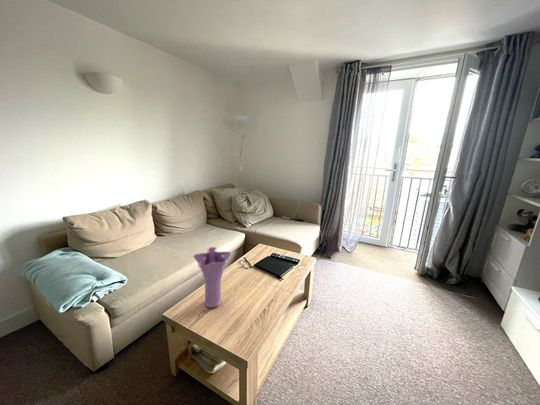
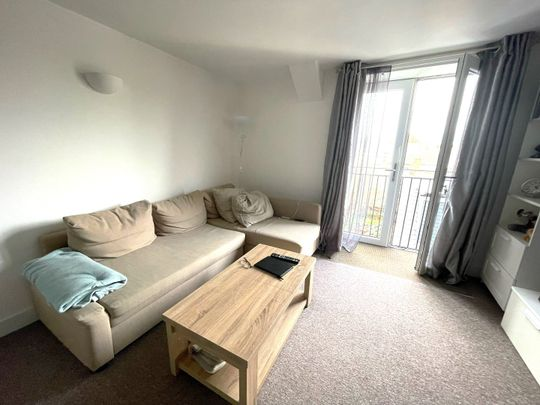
- vase (212, 279)
